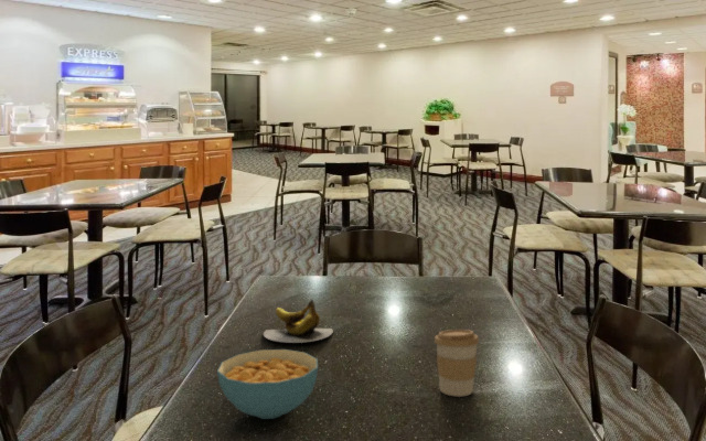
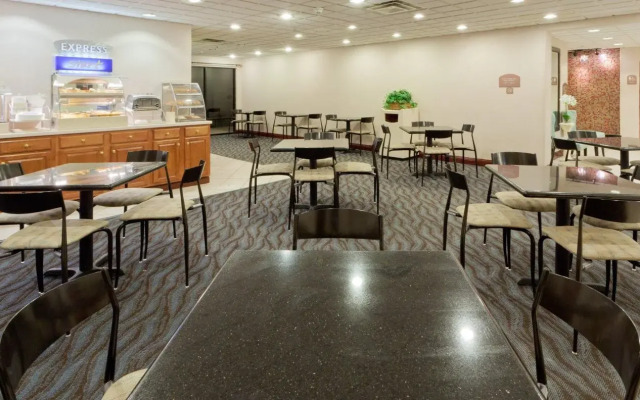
- banana (298, 314)
- cereal bowl (269, 388)
- coffee cup (456, 359)
